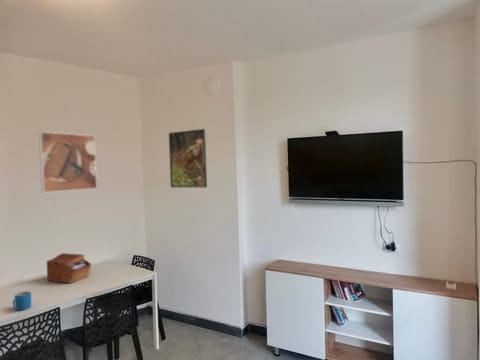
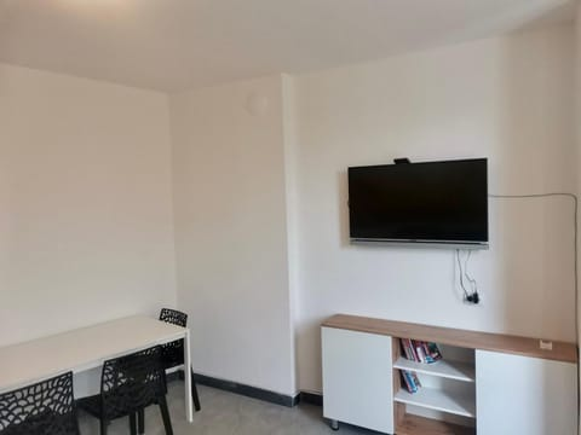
- sewing box (68, 267)
- mug (21, 301)
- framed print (69, 162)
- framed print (187, 159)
